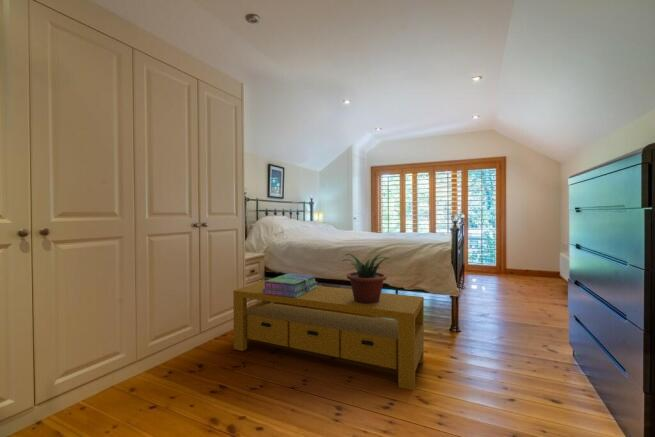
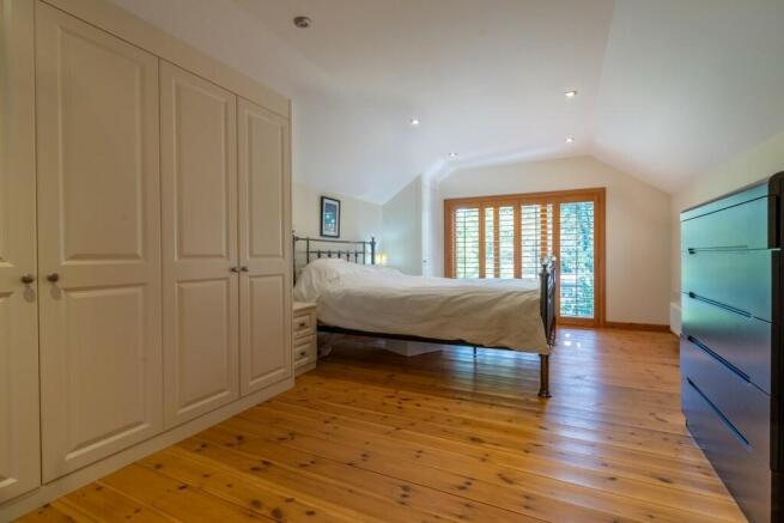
- stack of books (291, 283)
- bench (324, 324)
- potted plant (366, 276)
